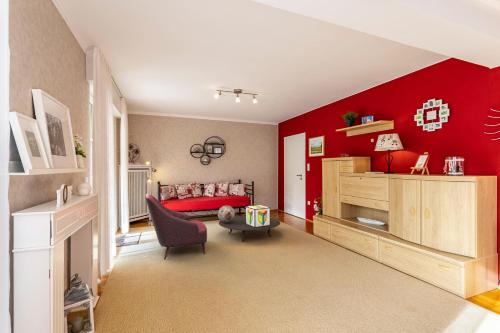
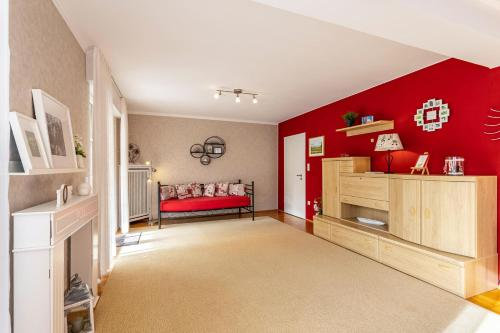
- decorative cube (257, 215)
- decorative globe (226, 214)
- armchair (176, 221)
- table (249, 228)
